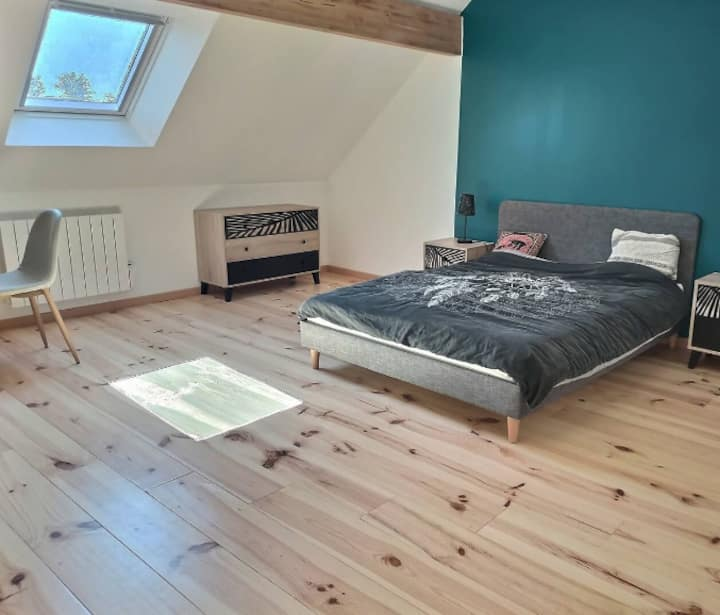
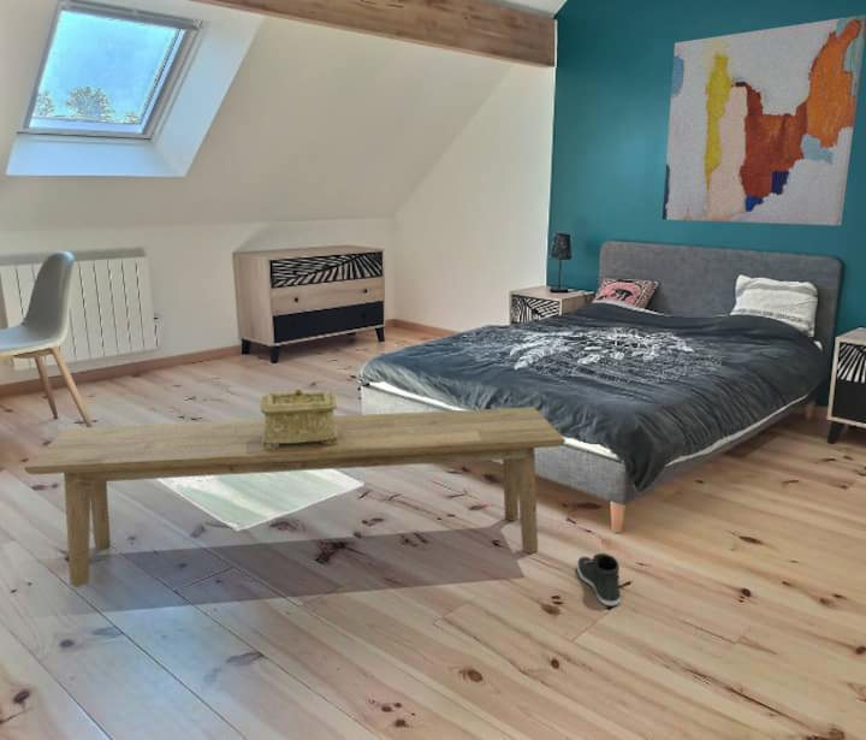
+ wall art (753, 129)
+ sneaker (599, 566)
+ decorative box (298, 414)
+ bench (312, 469)
